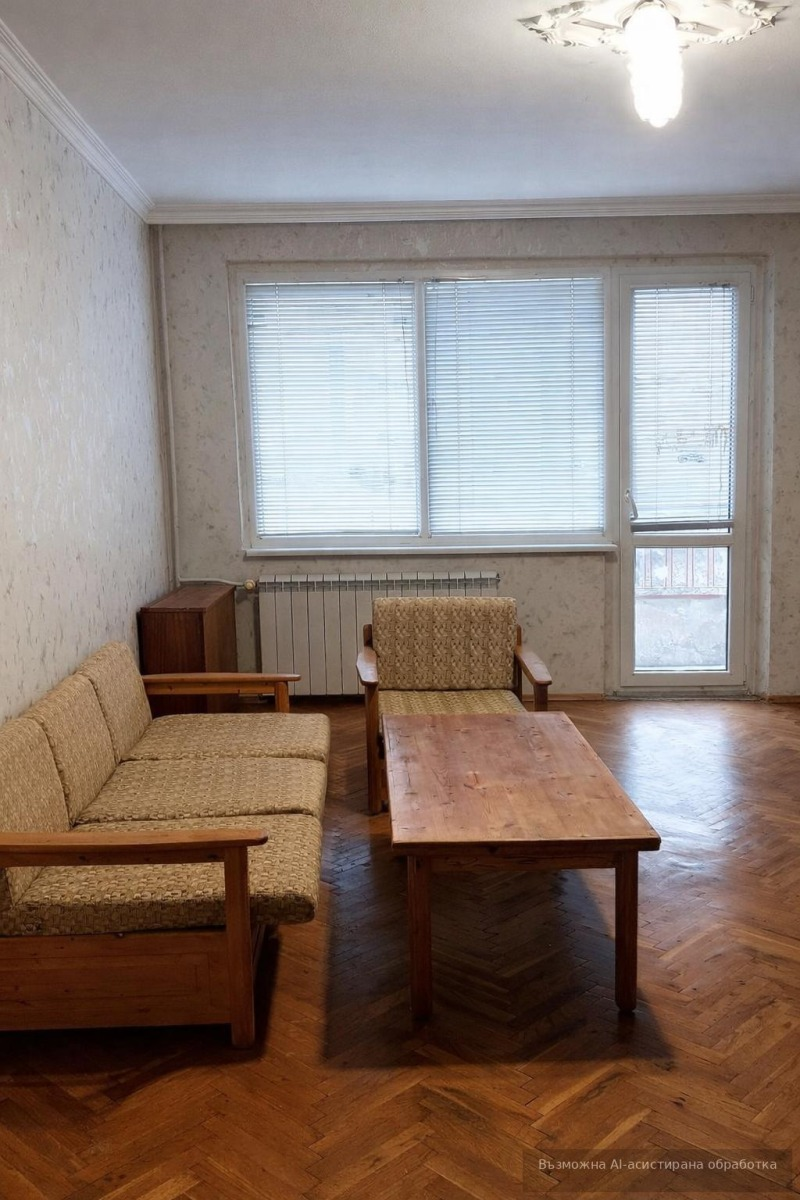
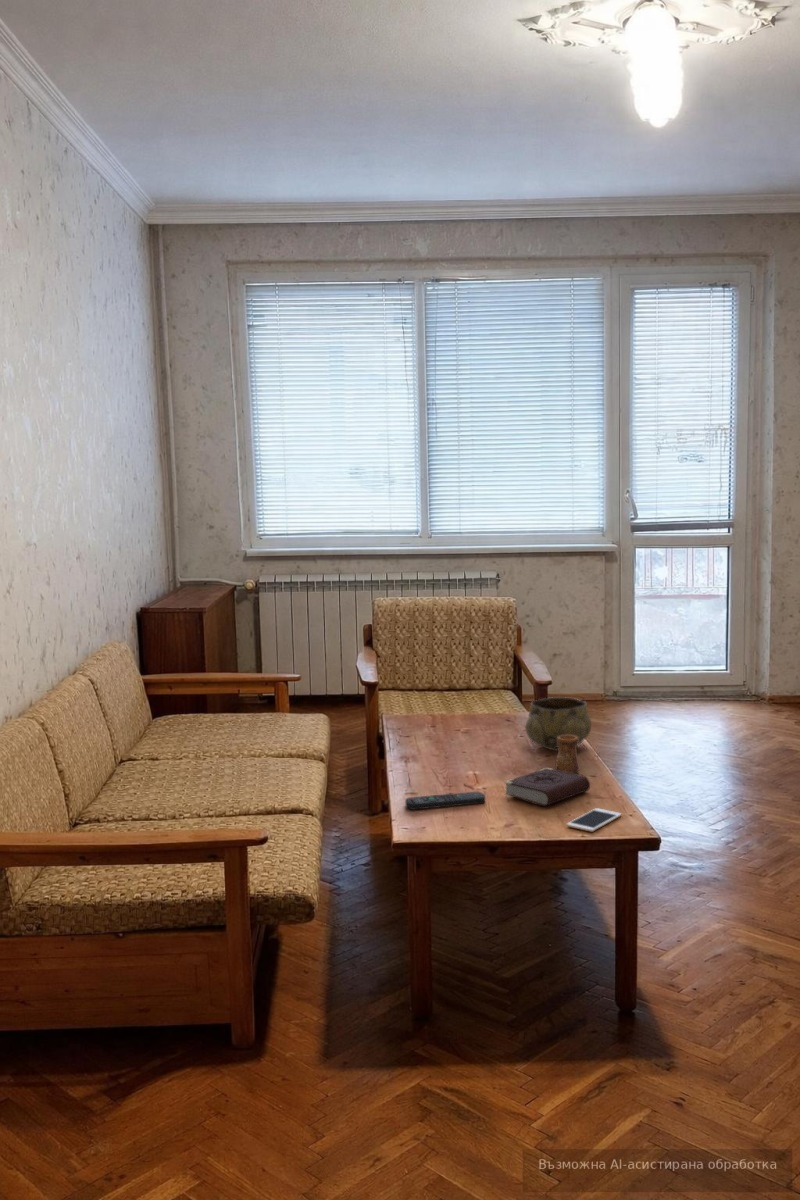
+ decorative bowl (558, 724)
+ book (547, 786)
+ cell phone (594, 819)
+ remote control (445, 800)
+ cup (567, 754)
